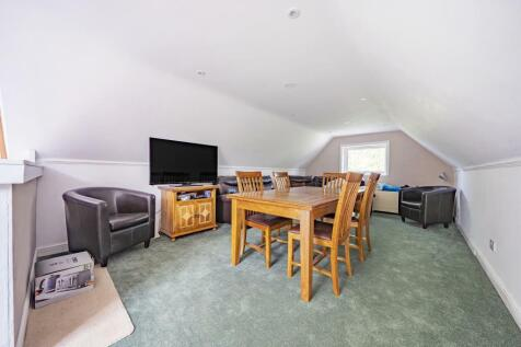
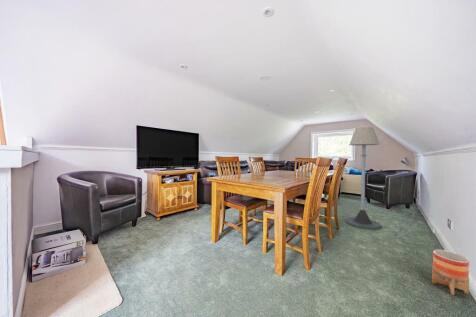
+ floor lamp (363, 176)
+ planter (450, 271)
